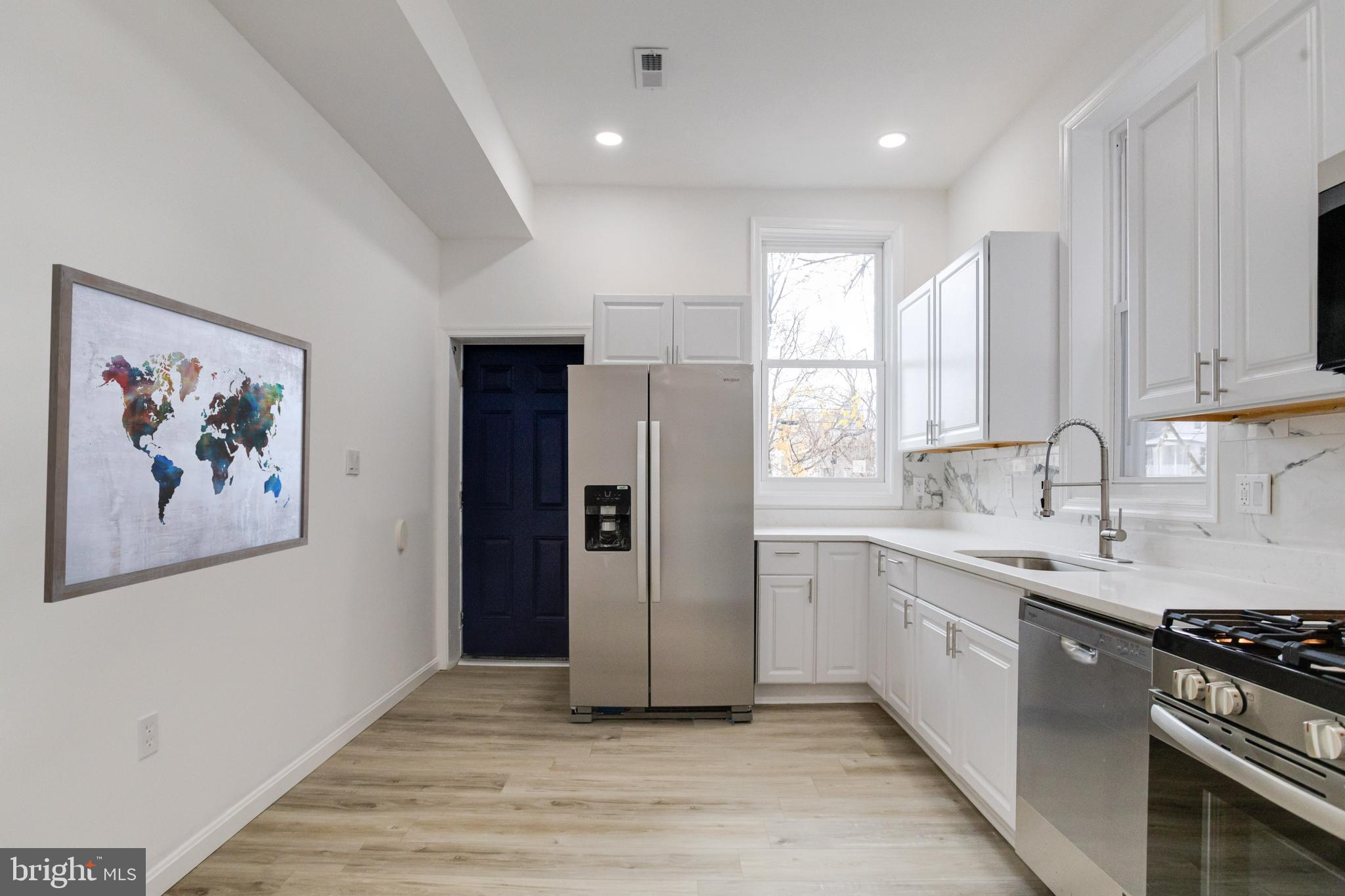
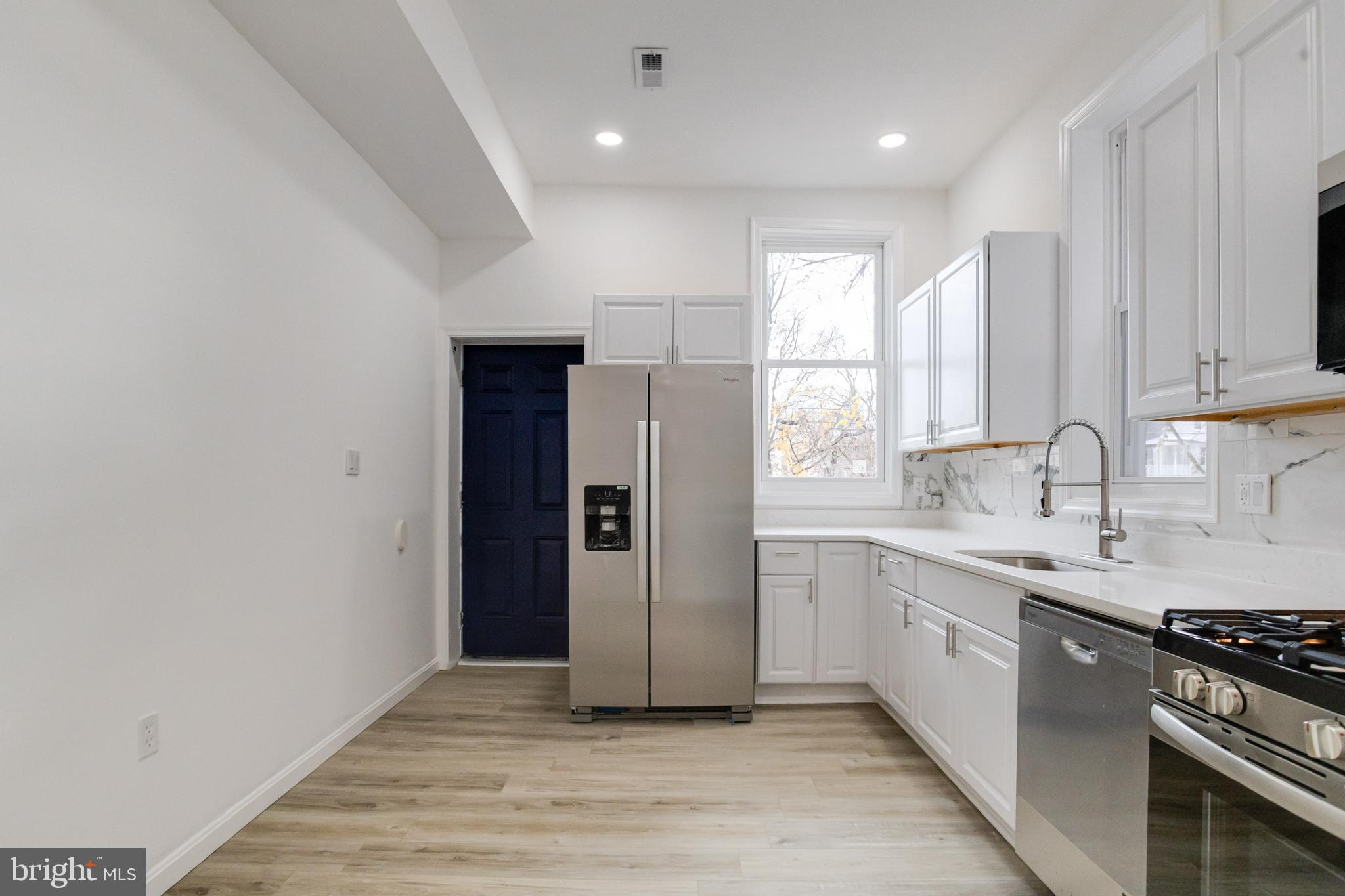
- wall art (212, 439)
